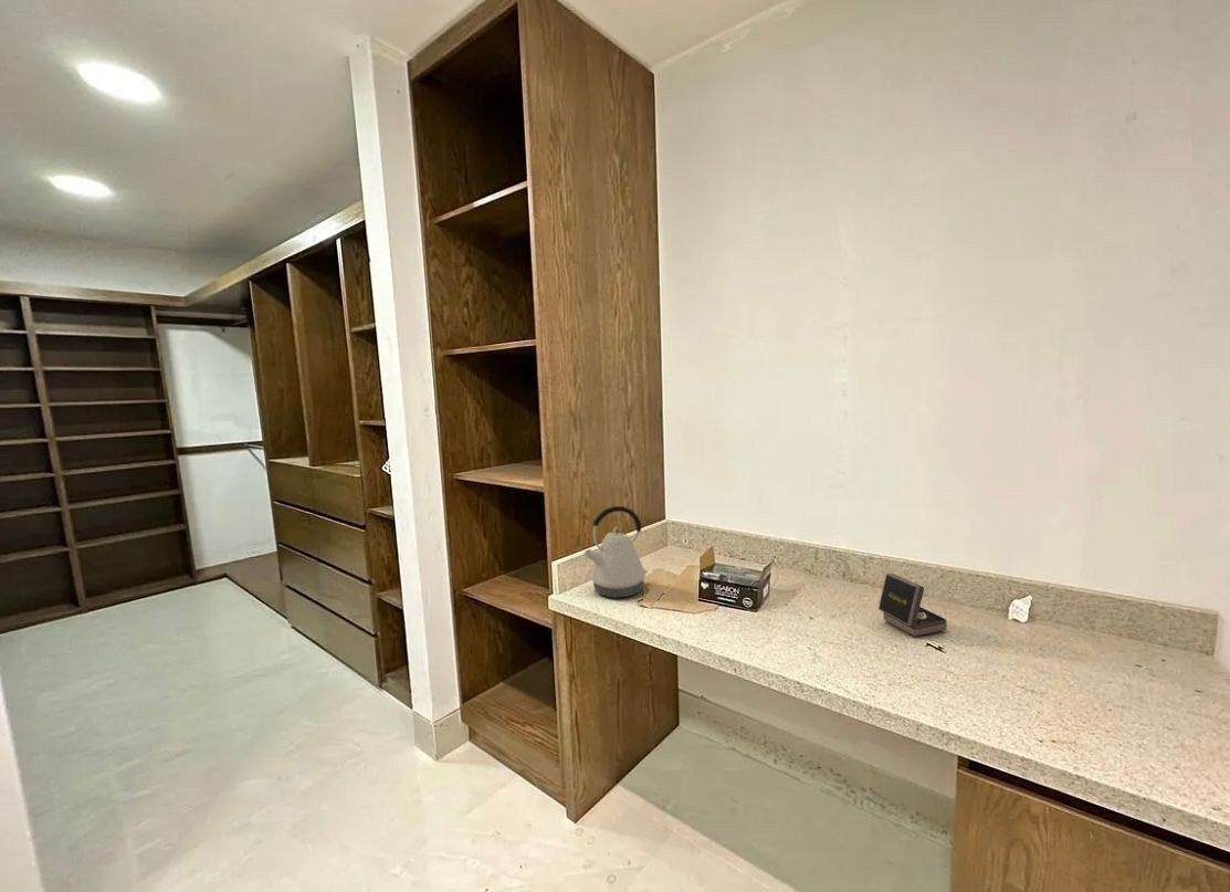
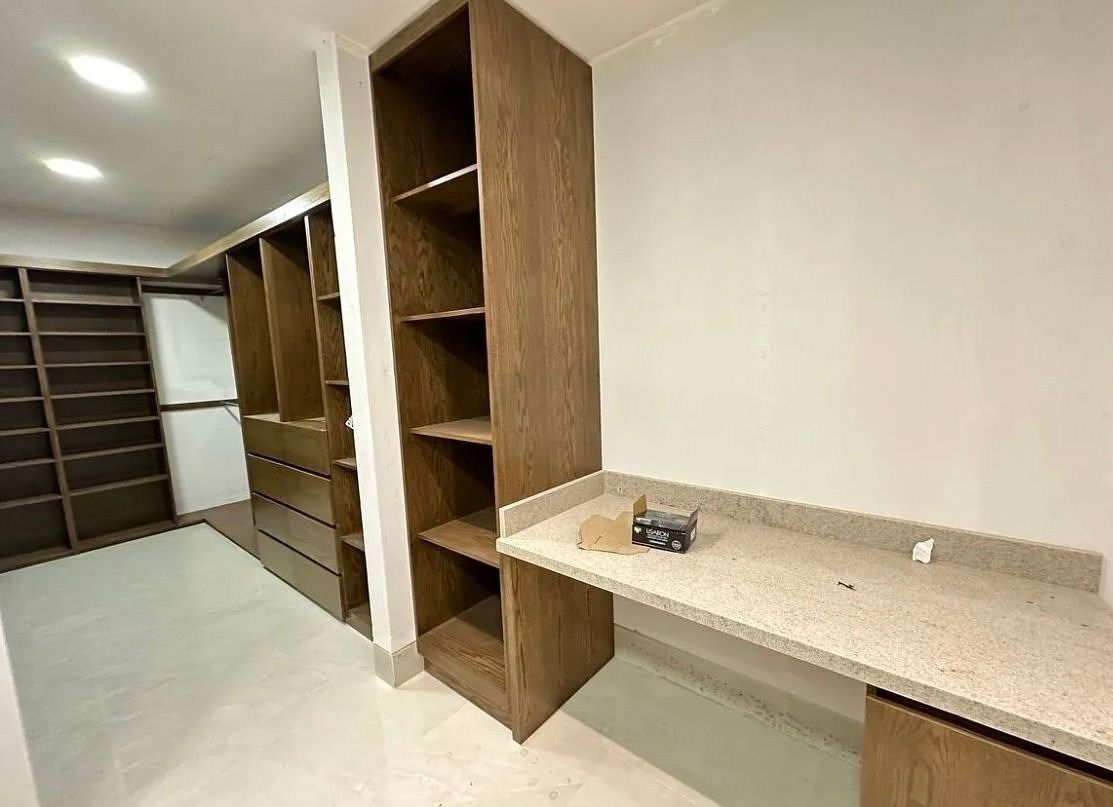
- jewelry box (912, 601)
- kettle (614, 548)
